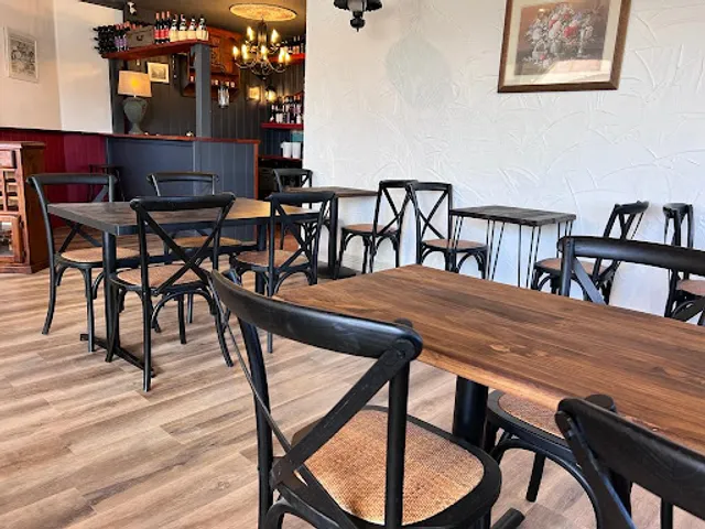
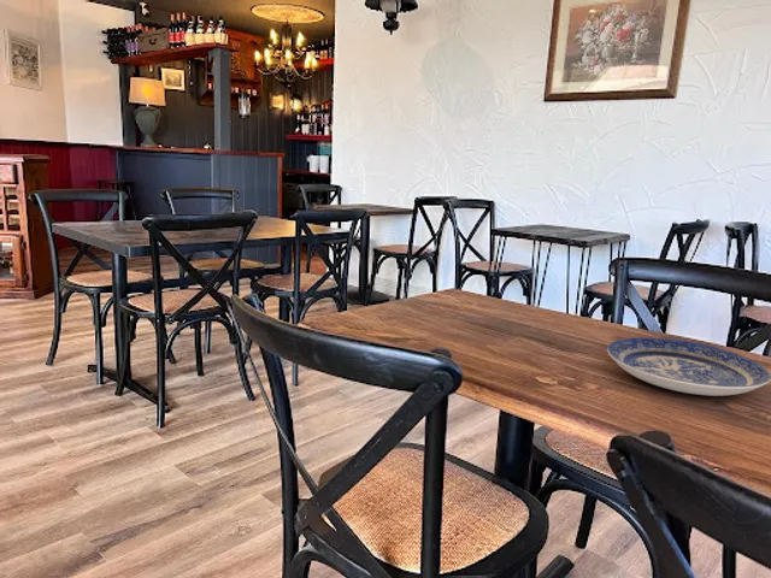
+ plate (683, 368)
